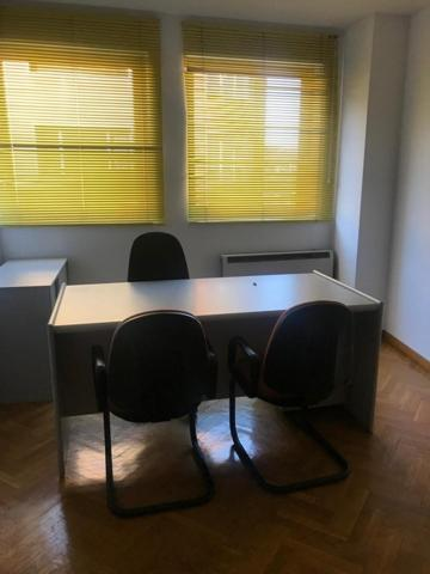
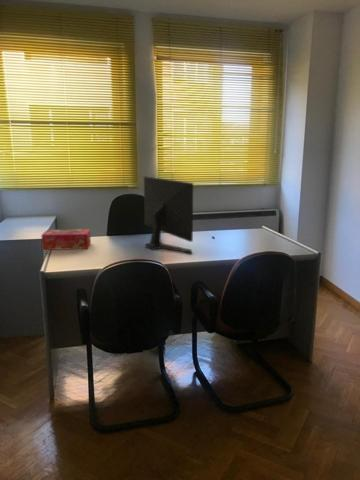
+ tissue box (67, 239)
+ computer monitor (160, 213)
